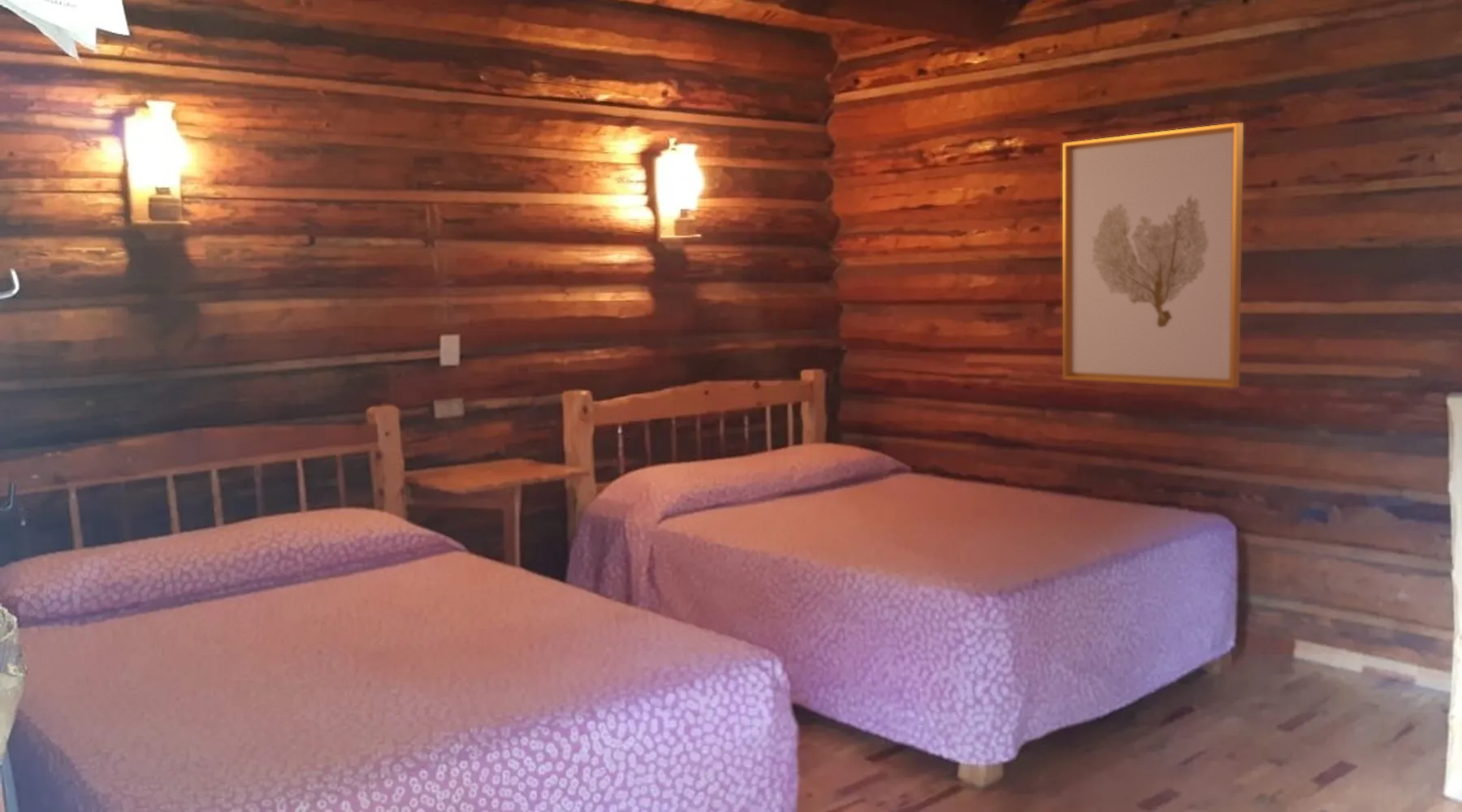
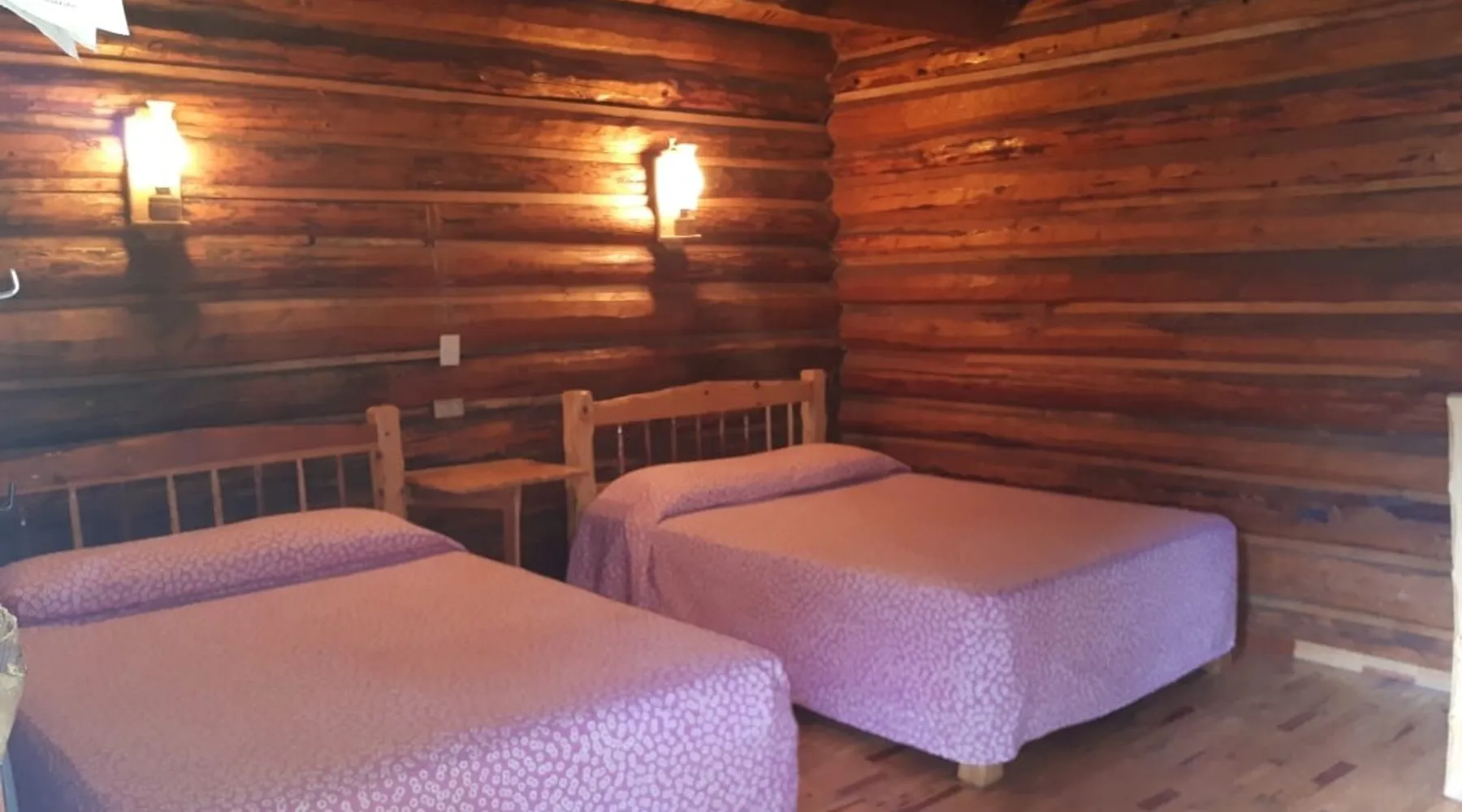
- wall art (1147, 259)
